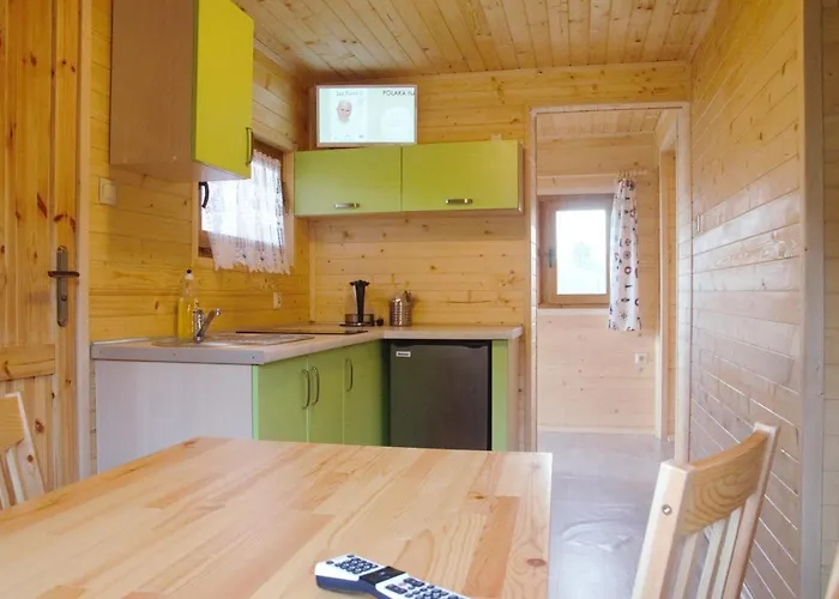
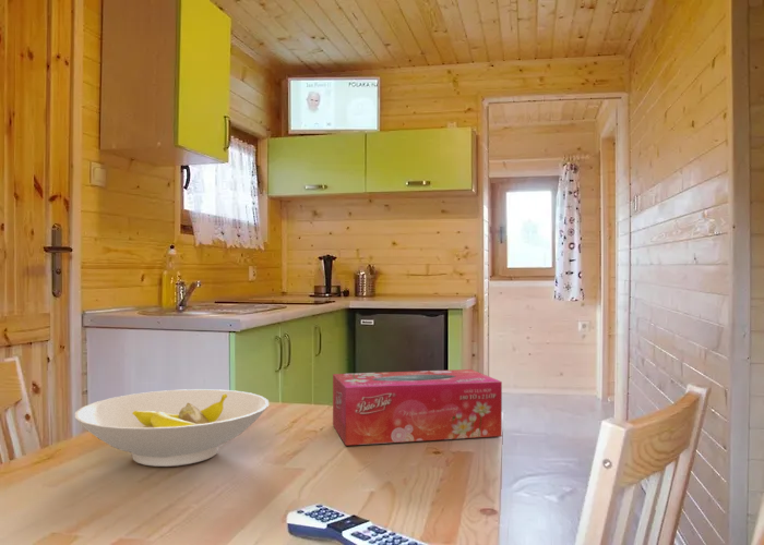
+ tissue box (414, 403)
+ bowl (176, 426)
